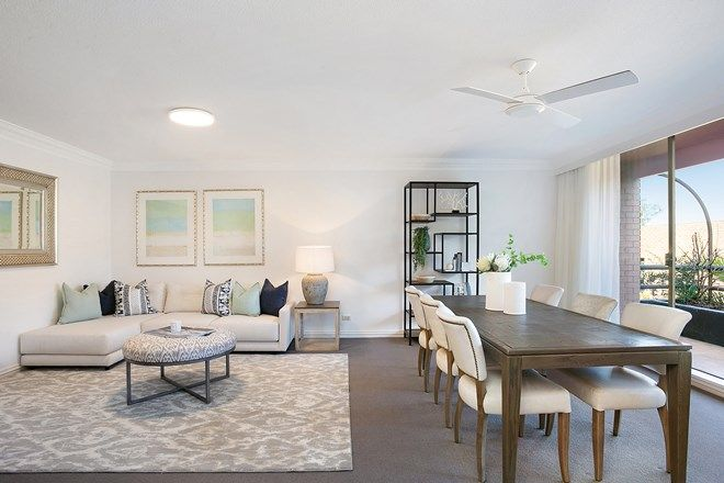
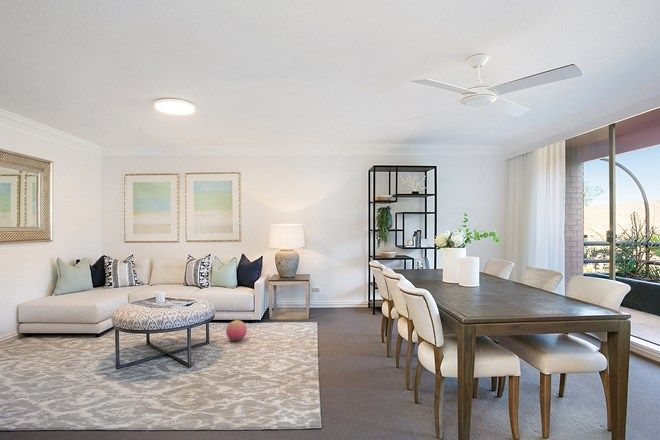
+ ball (236, 330)
